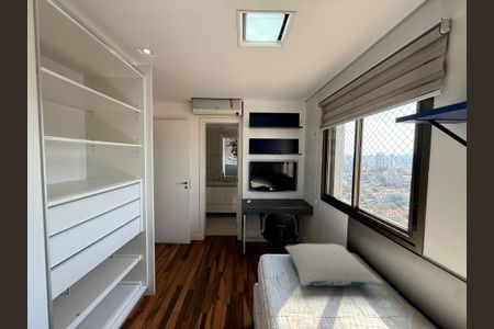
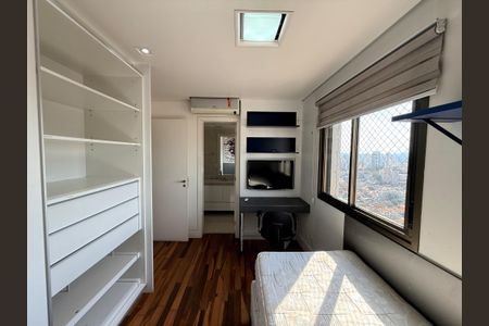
- pillow (325, 262)
